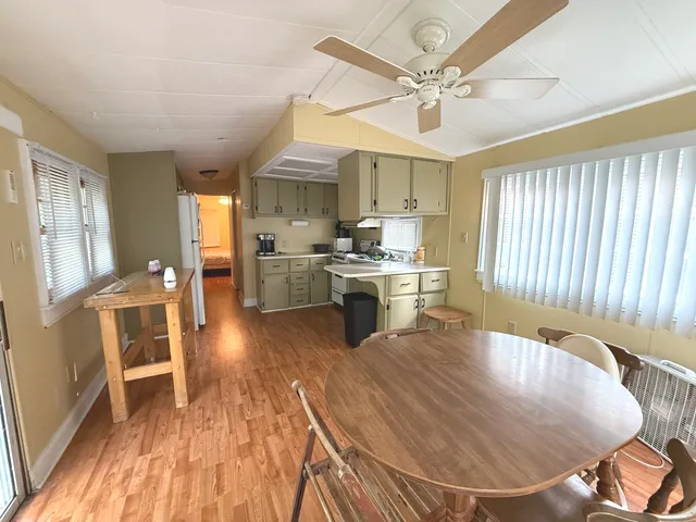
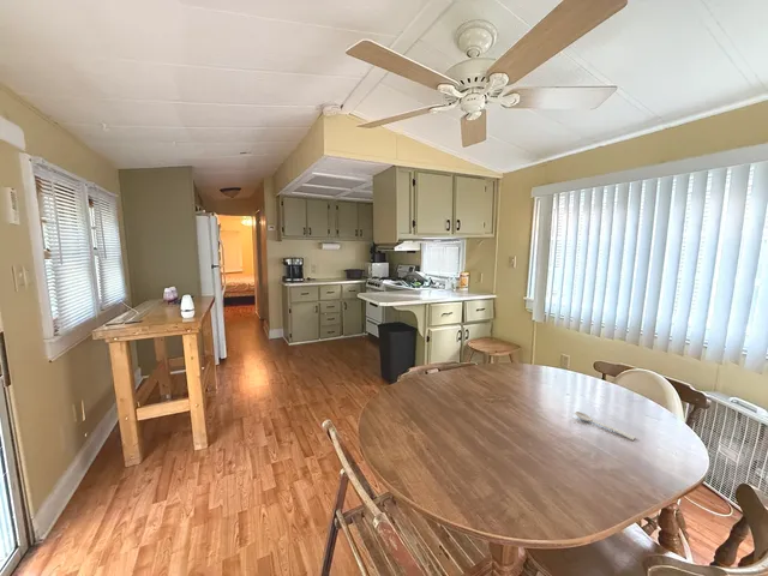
+ spoon (602, 424)
